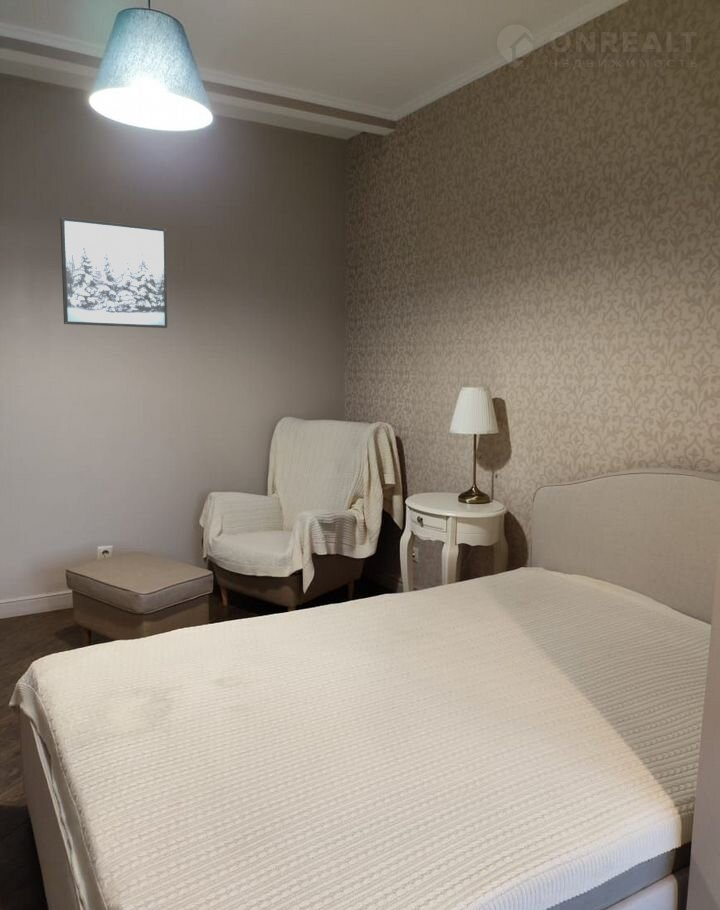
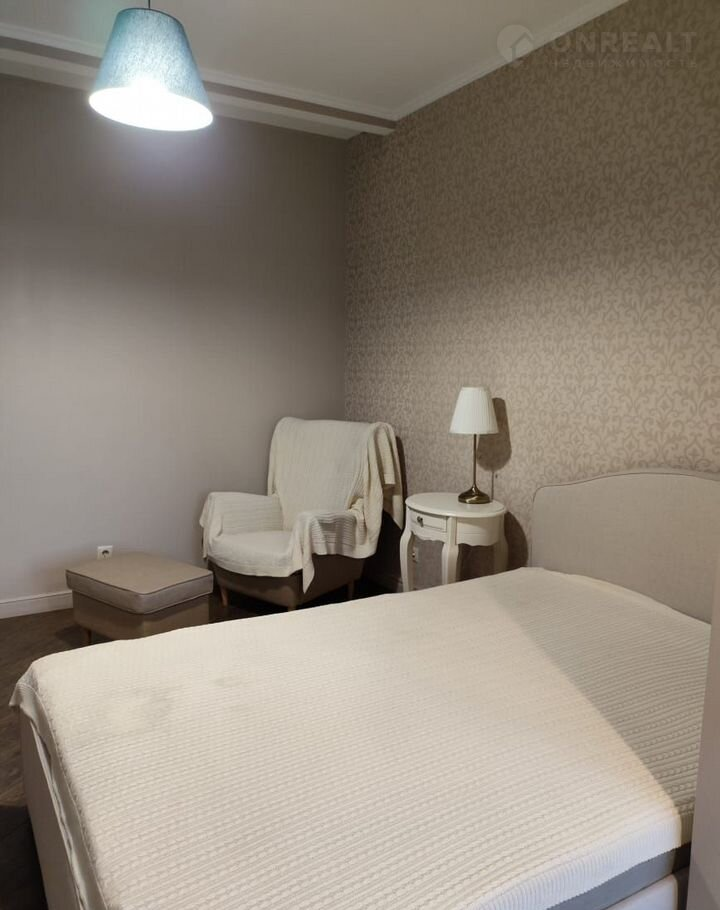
- wall art (116, 275)
